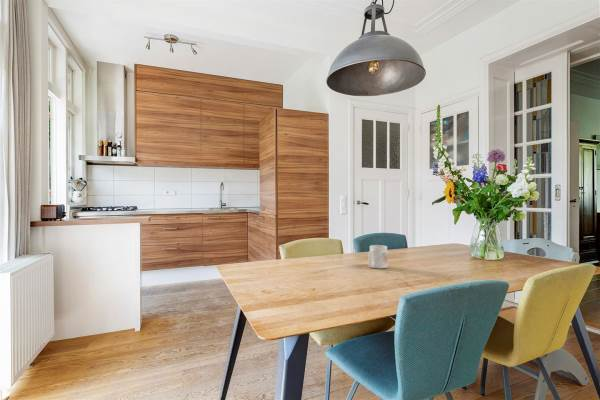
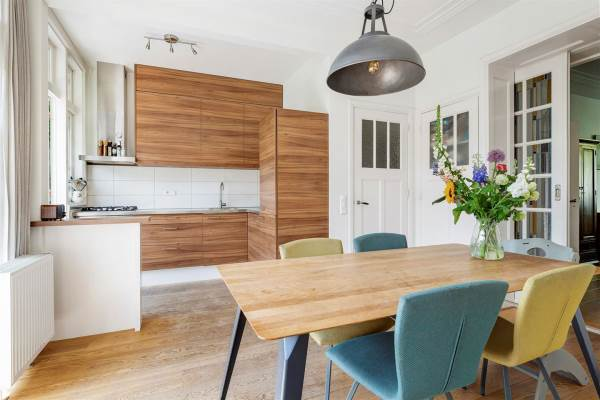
- mug (376, 256)
